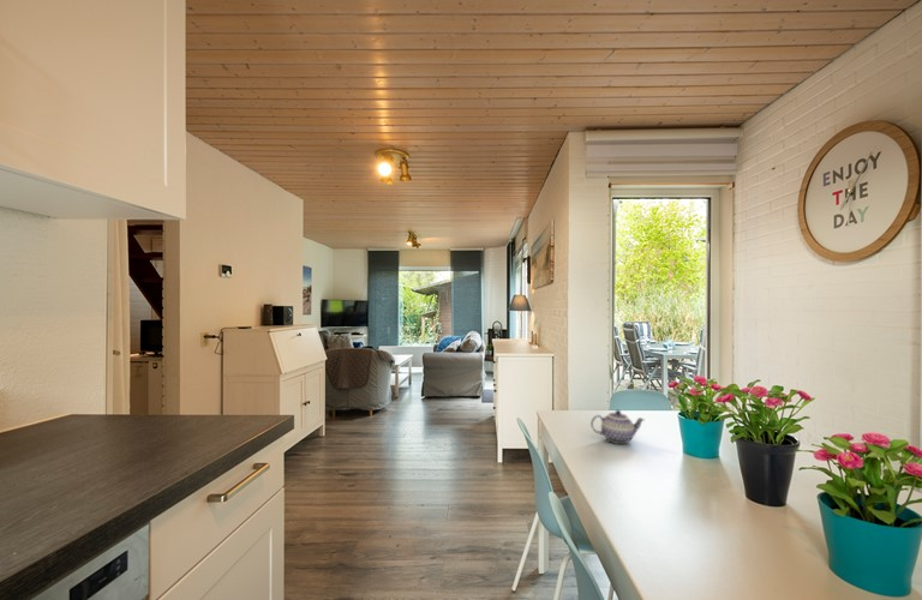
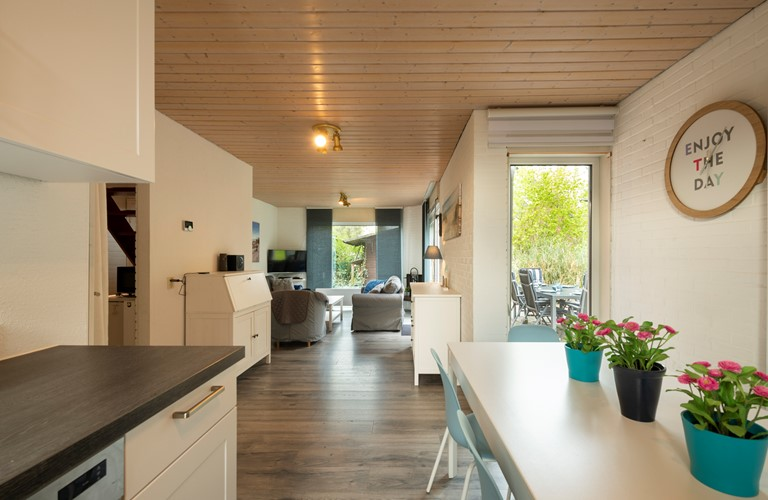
- teapot (617, 425)
